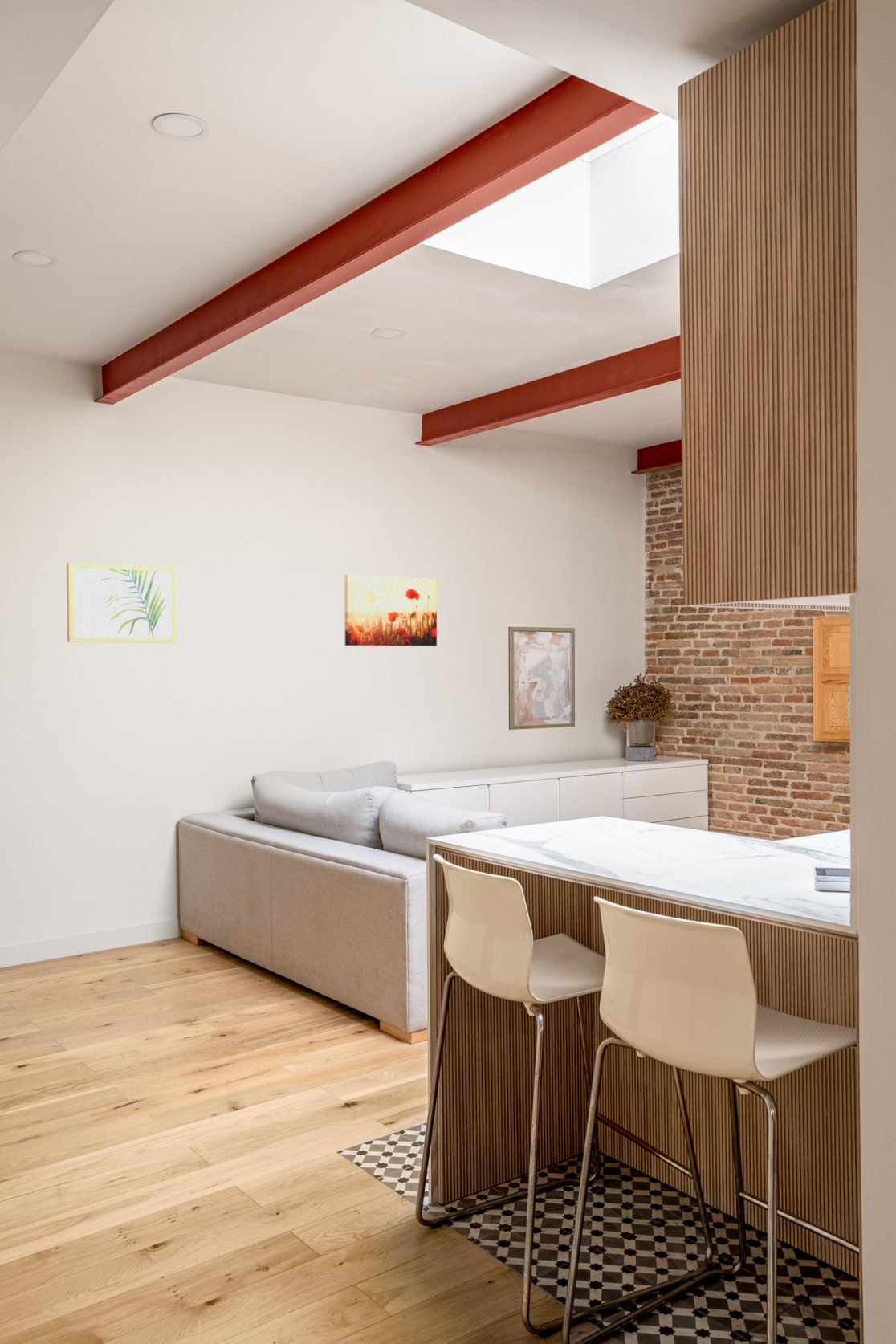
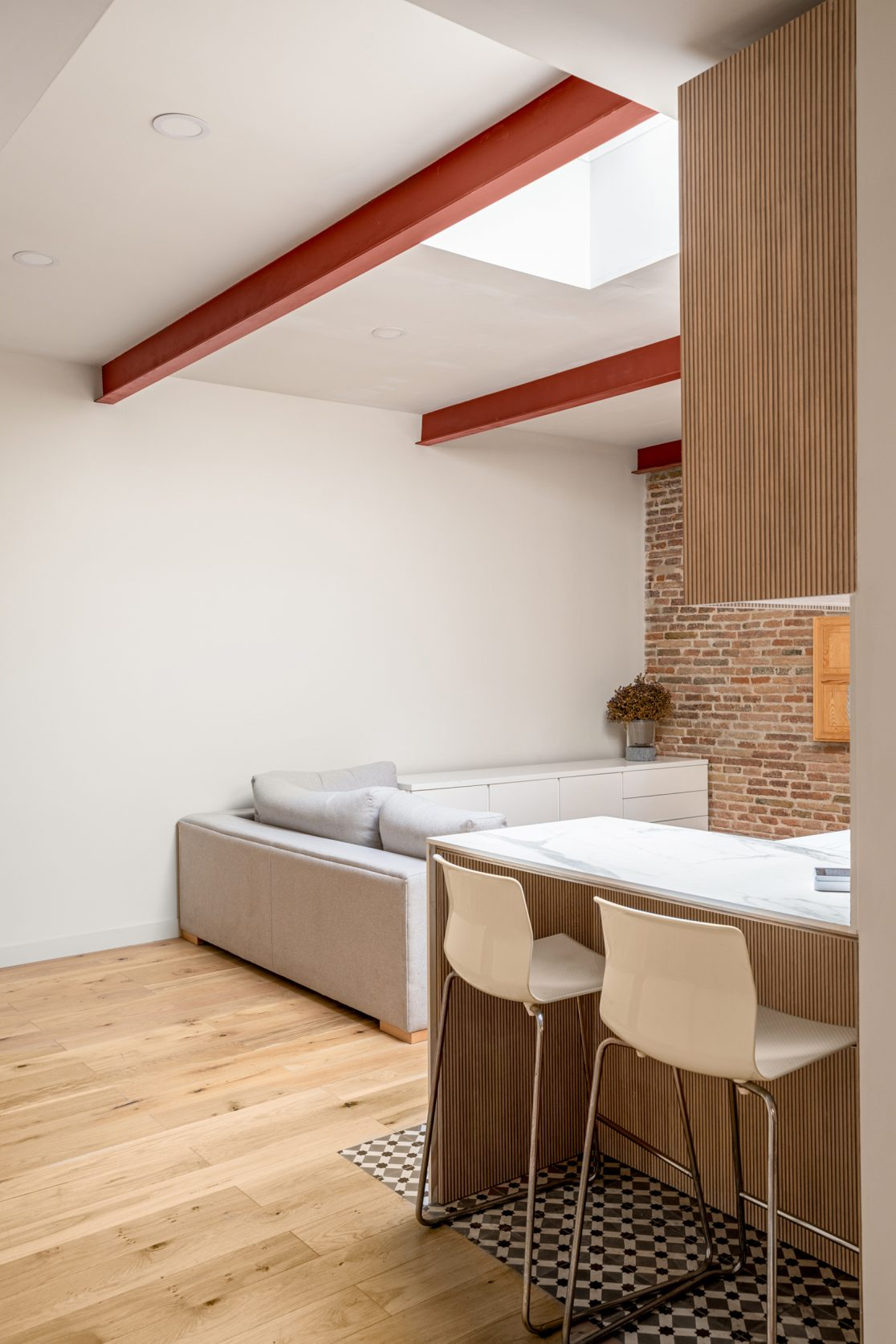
- wall art (392, 611)
- wall art (123, 604)
- wall art (543, 678)
